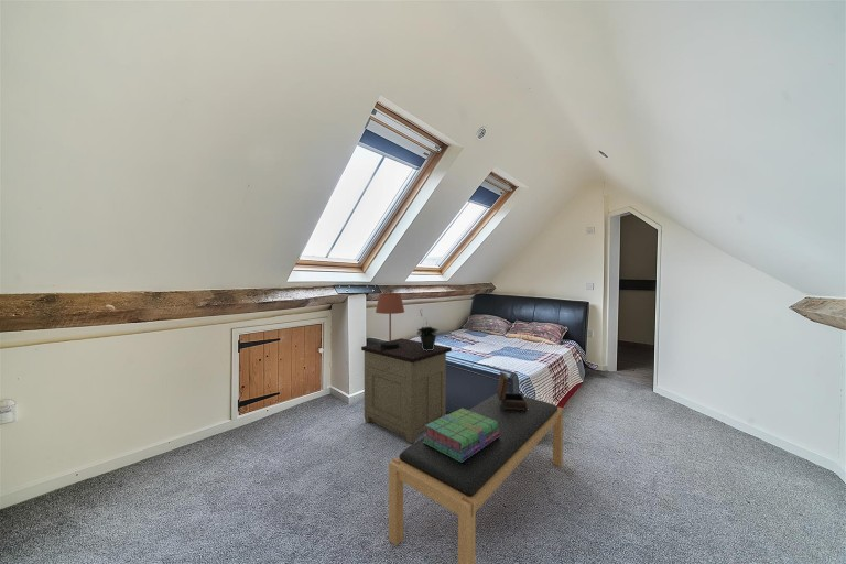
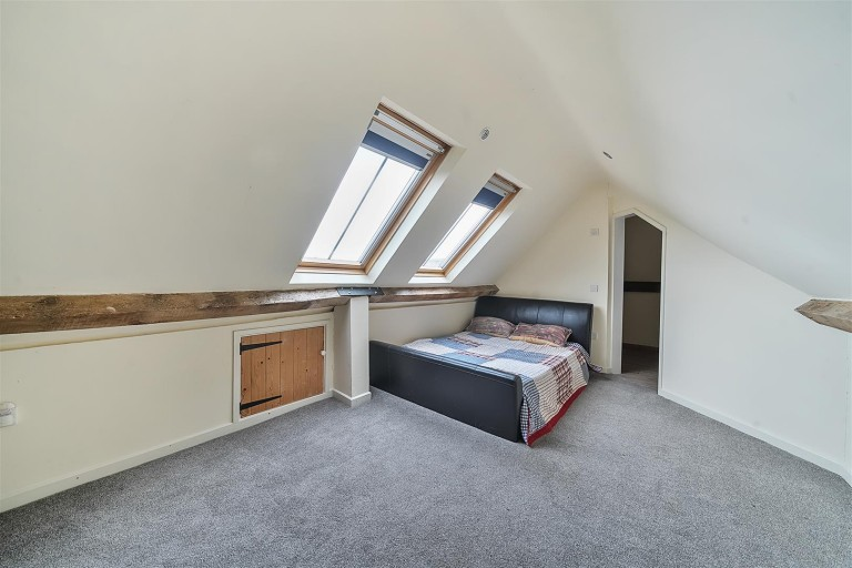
- stack of books (462, 431)
- bench (490, 458)
- table lamp (389, 317)
- nightstand (405, 384)
- potted plant (426, 328)
- decorative box (511, 393)
